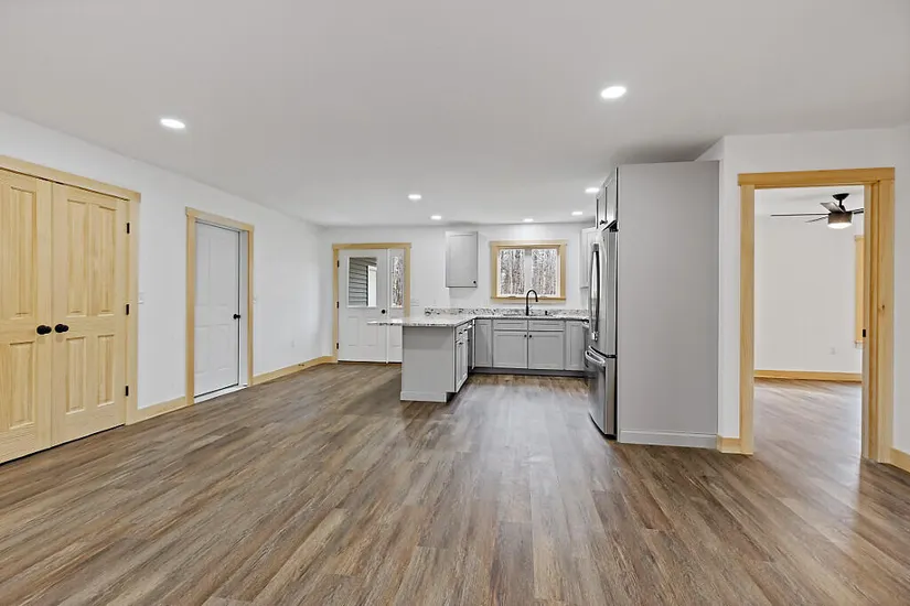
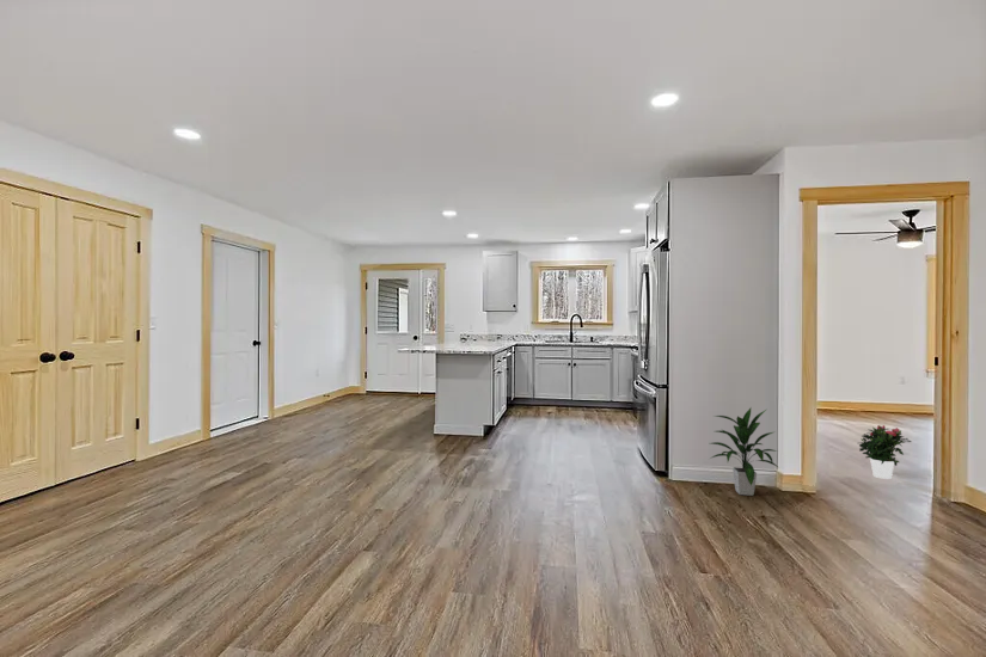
+ indoor plant (743, 450)
+ potted flower (883, 450)
